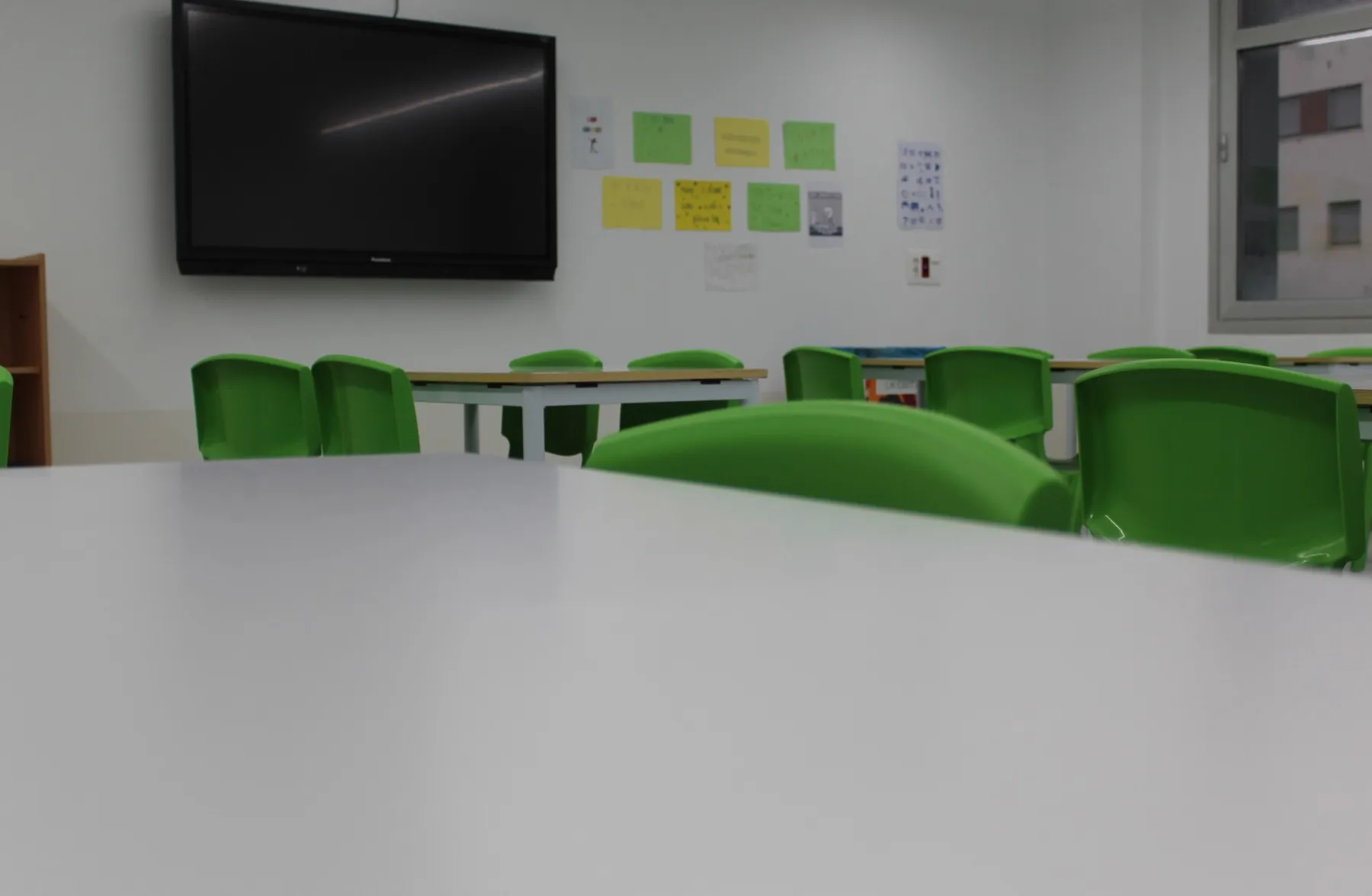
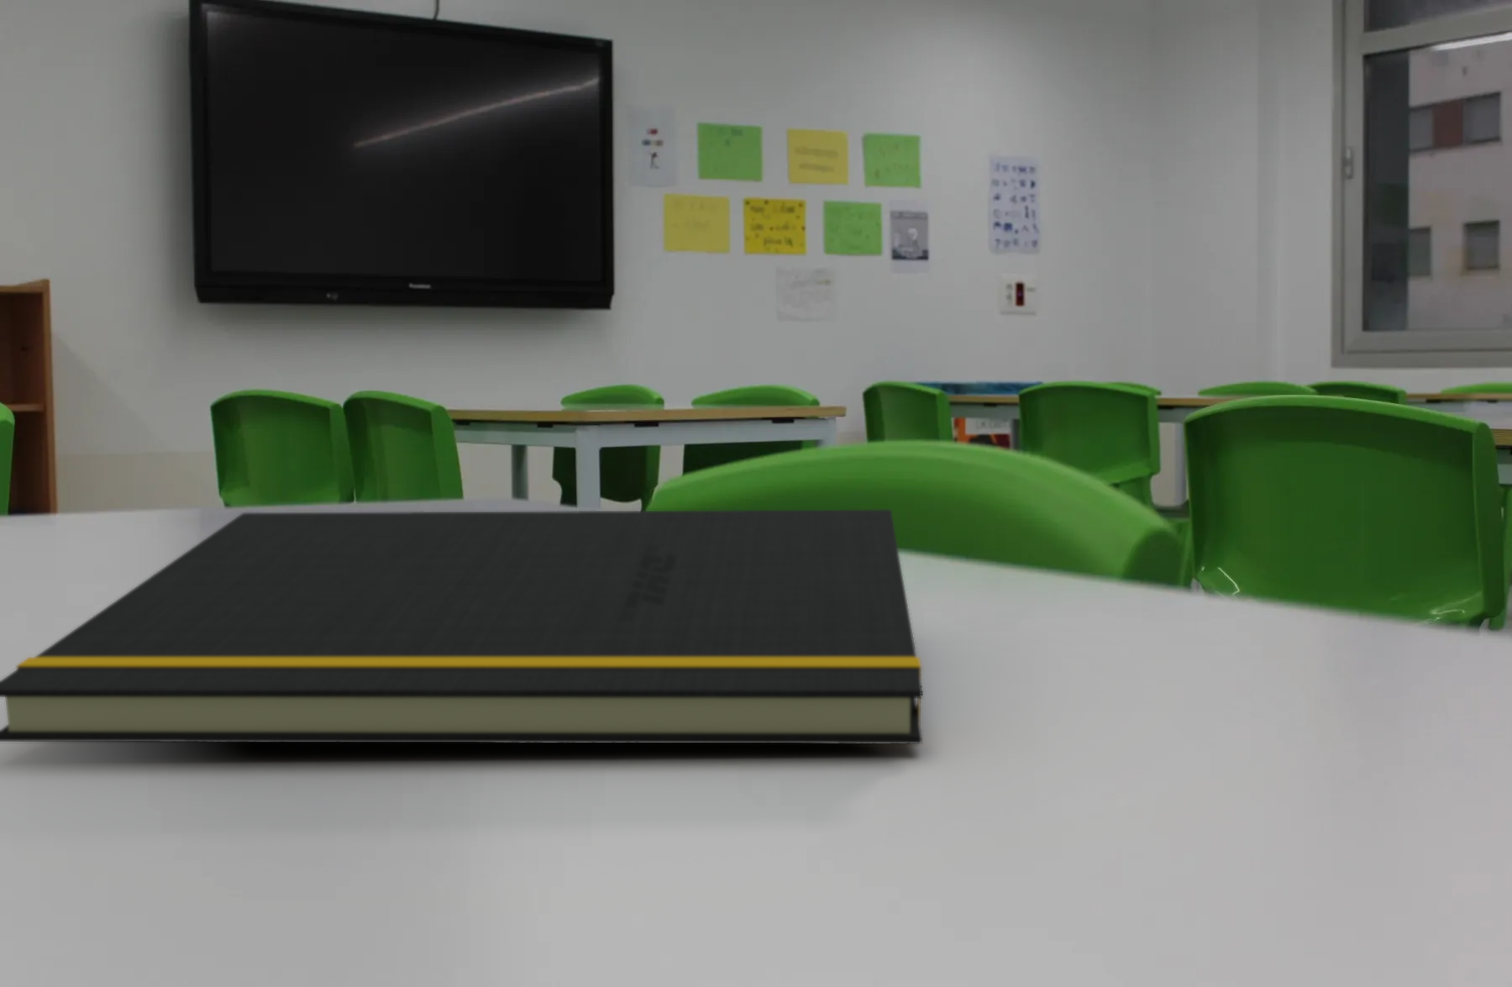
+ notepad (518, 606)
